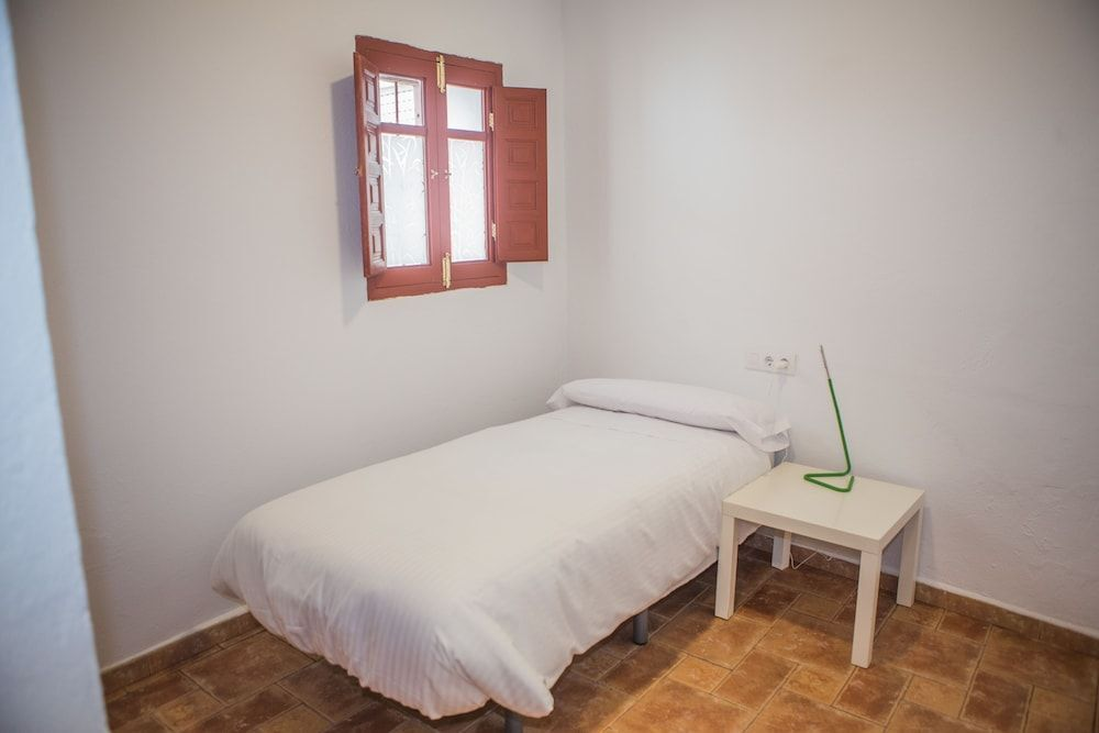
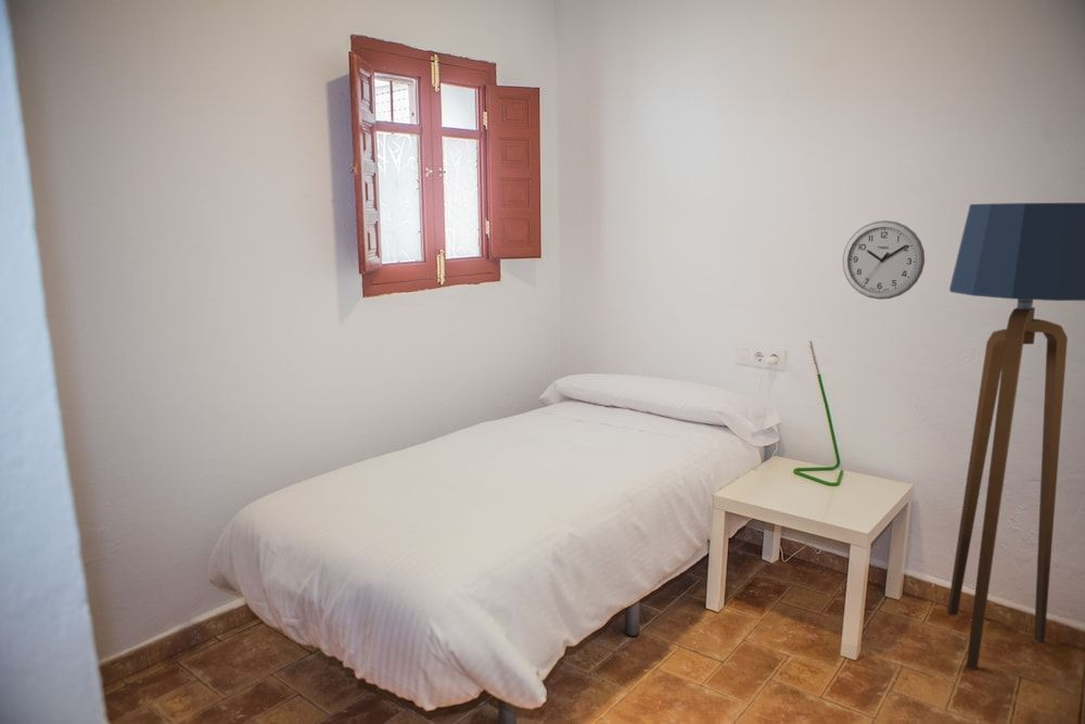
+ wall clock (881, 259)
+ floor lamp (1009, 436)
